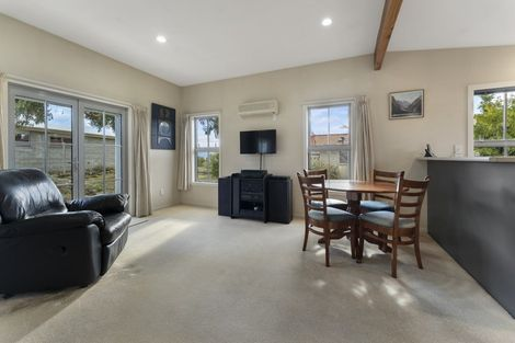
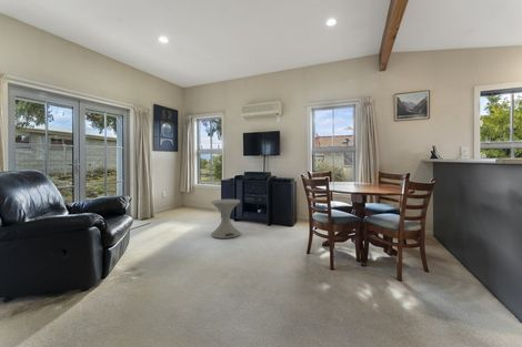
+ side table (225, 217)
